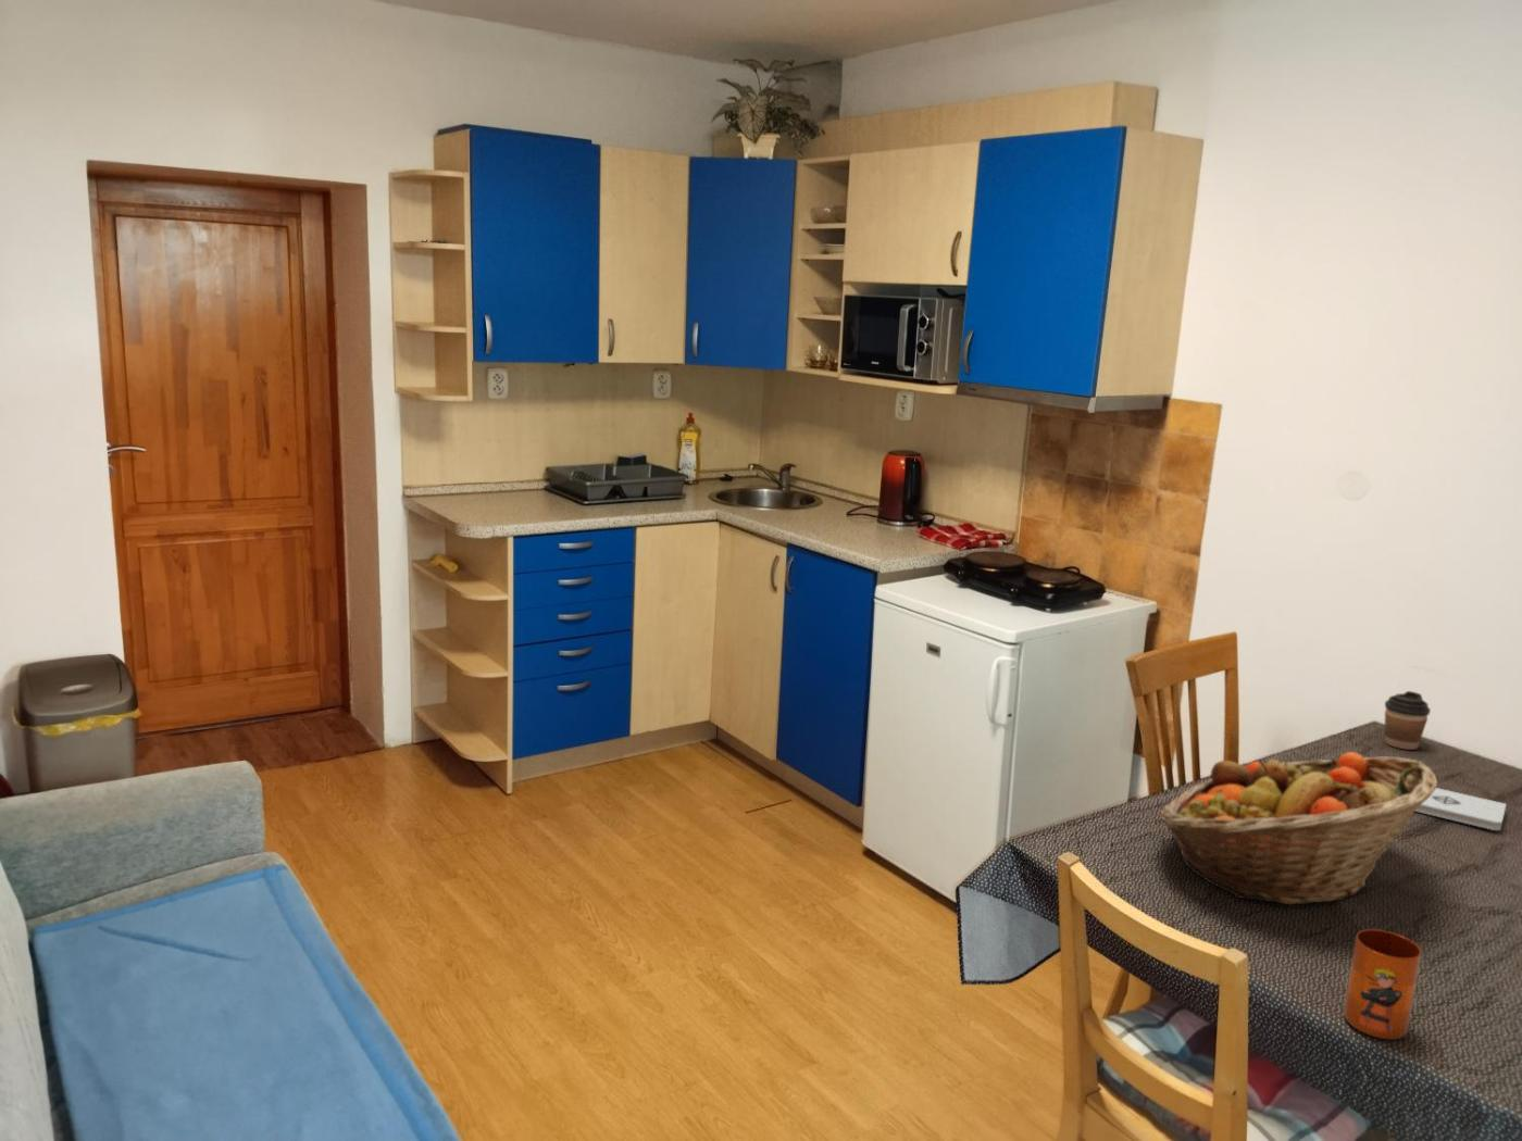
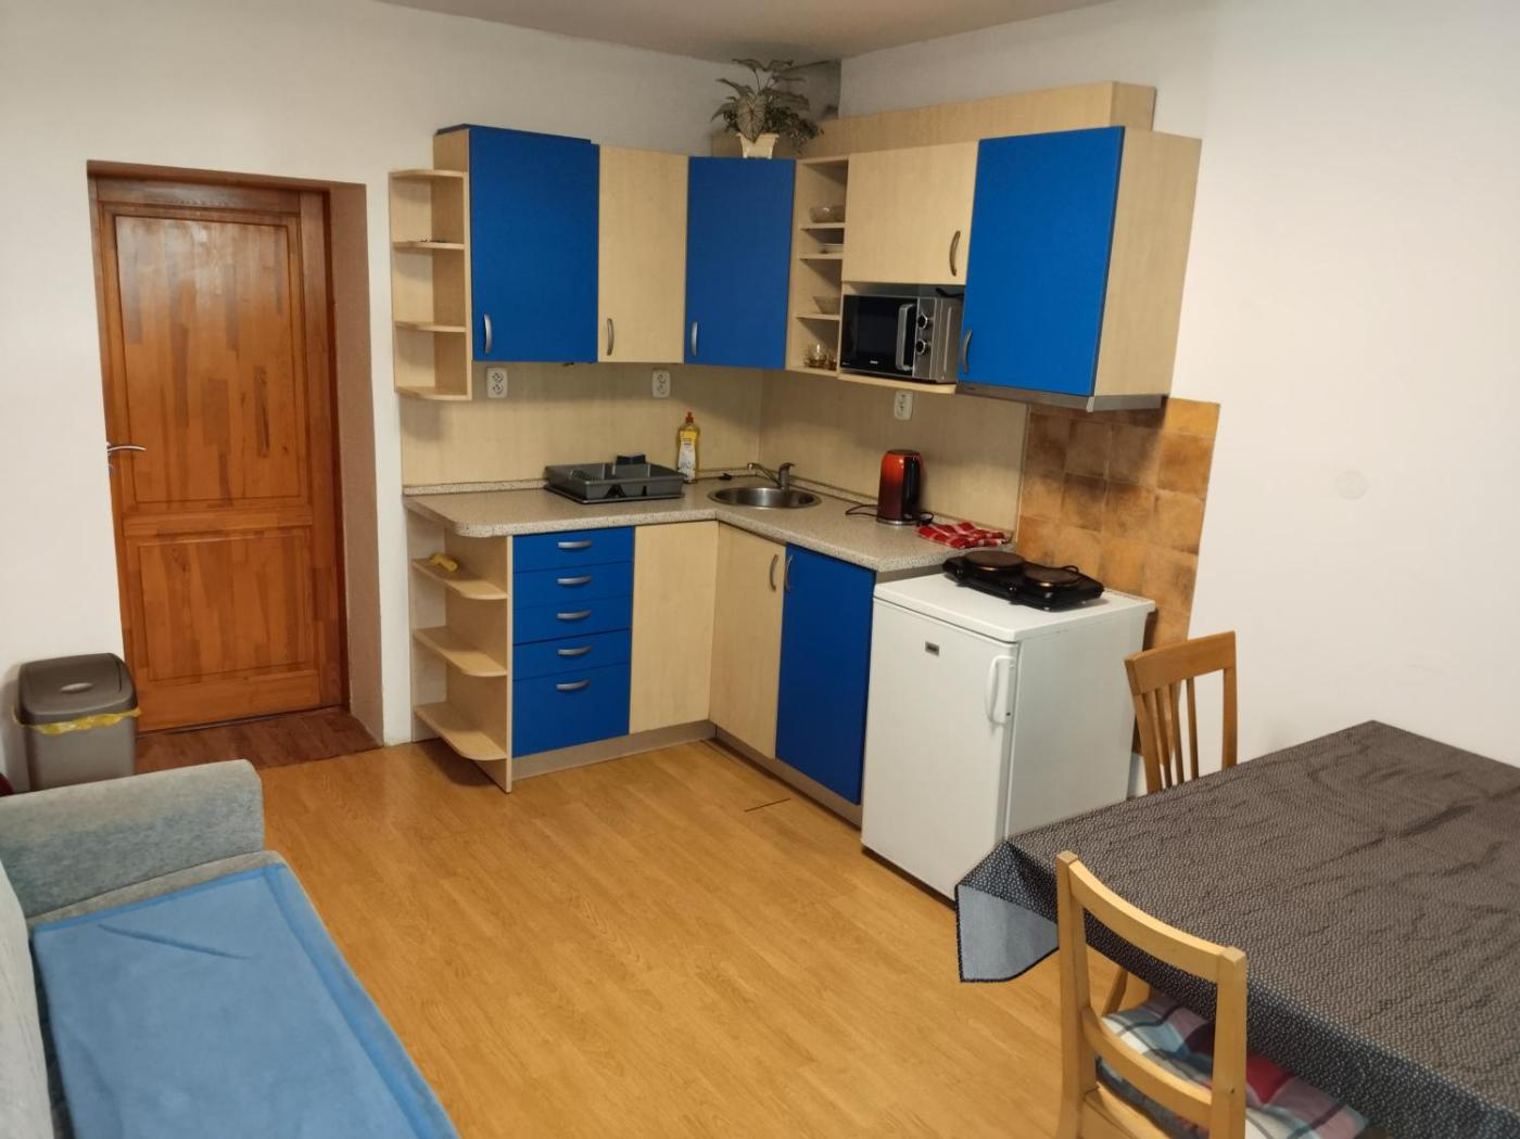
- mug (1383, 977)
- fruit basket (1294, 813)
- notepad (1442, 803)
- coffee cup (1405, 718)
